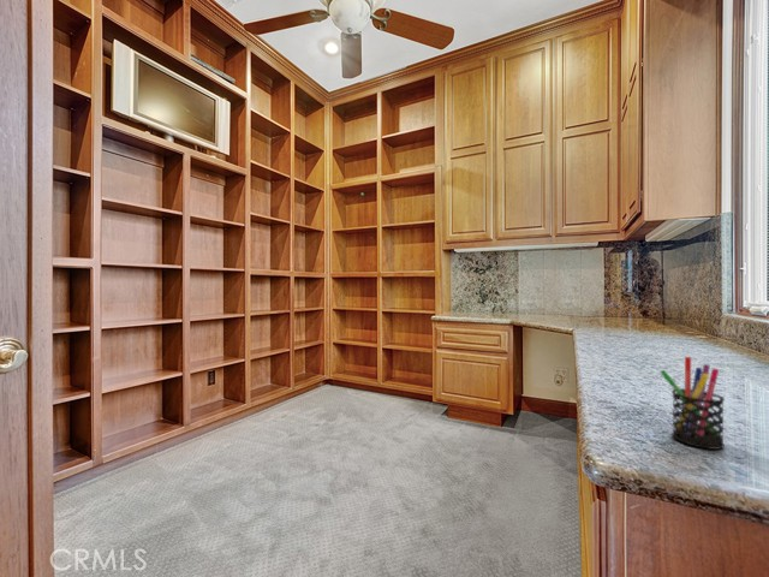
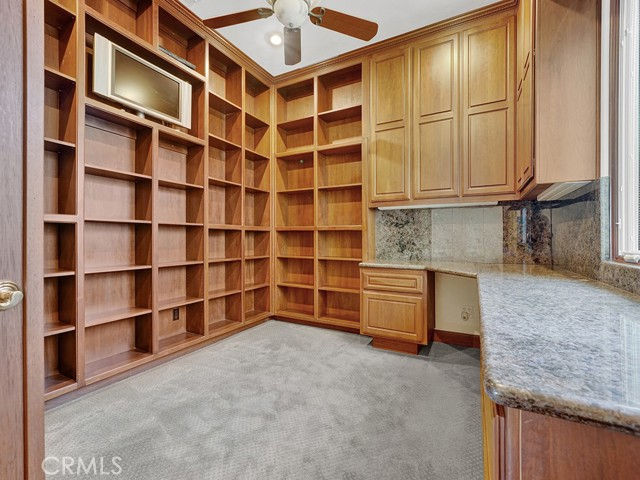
- pen holder (690, 399)
